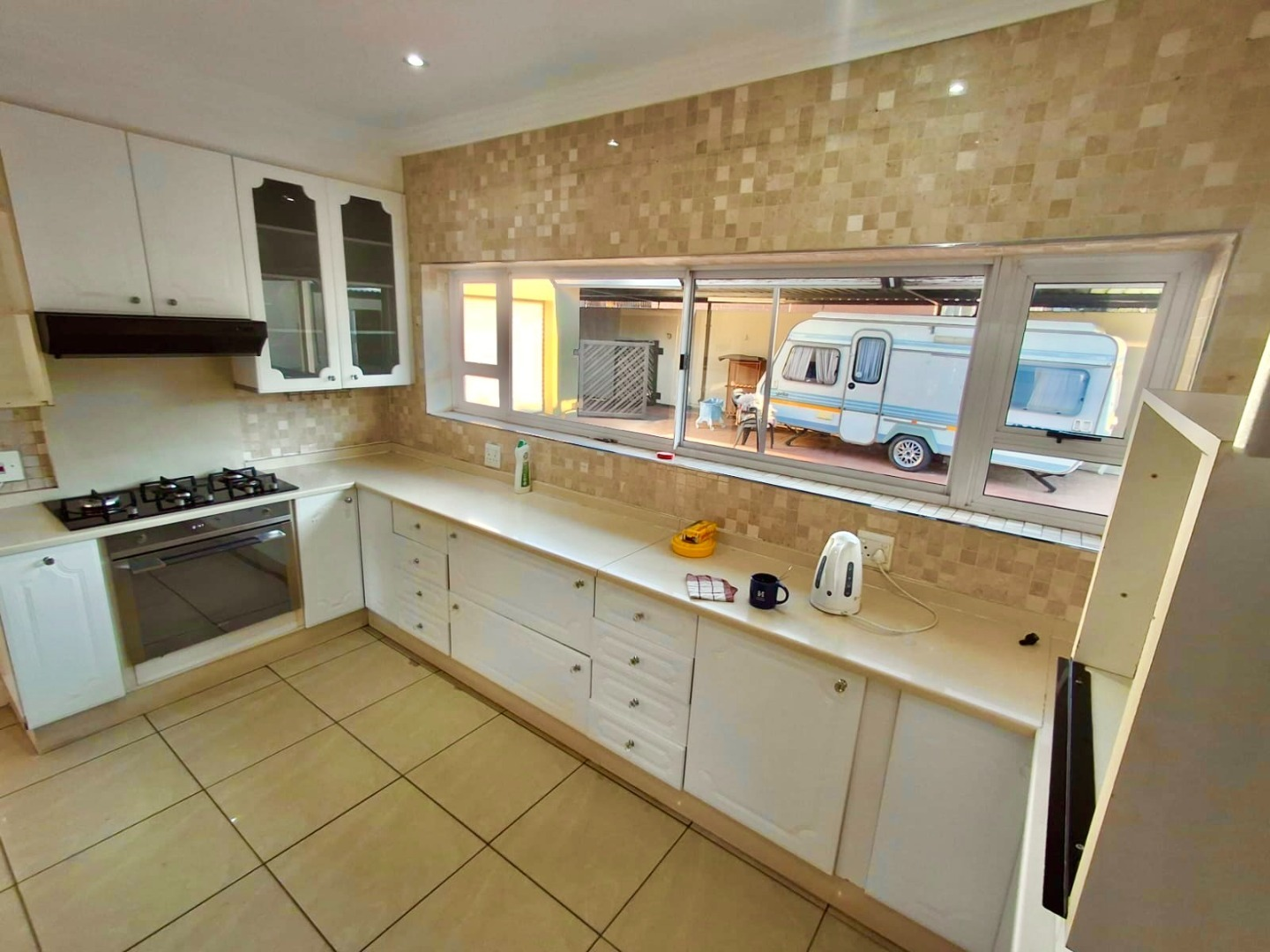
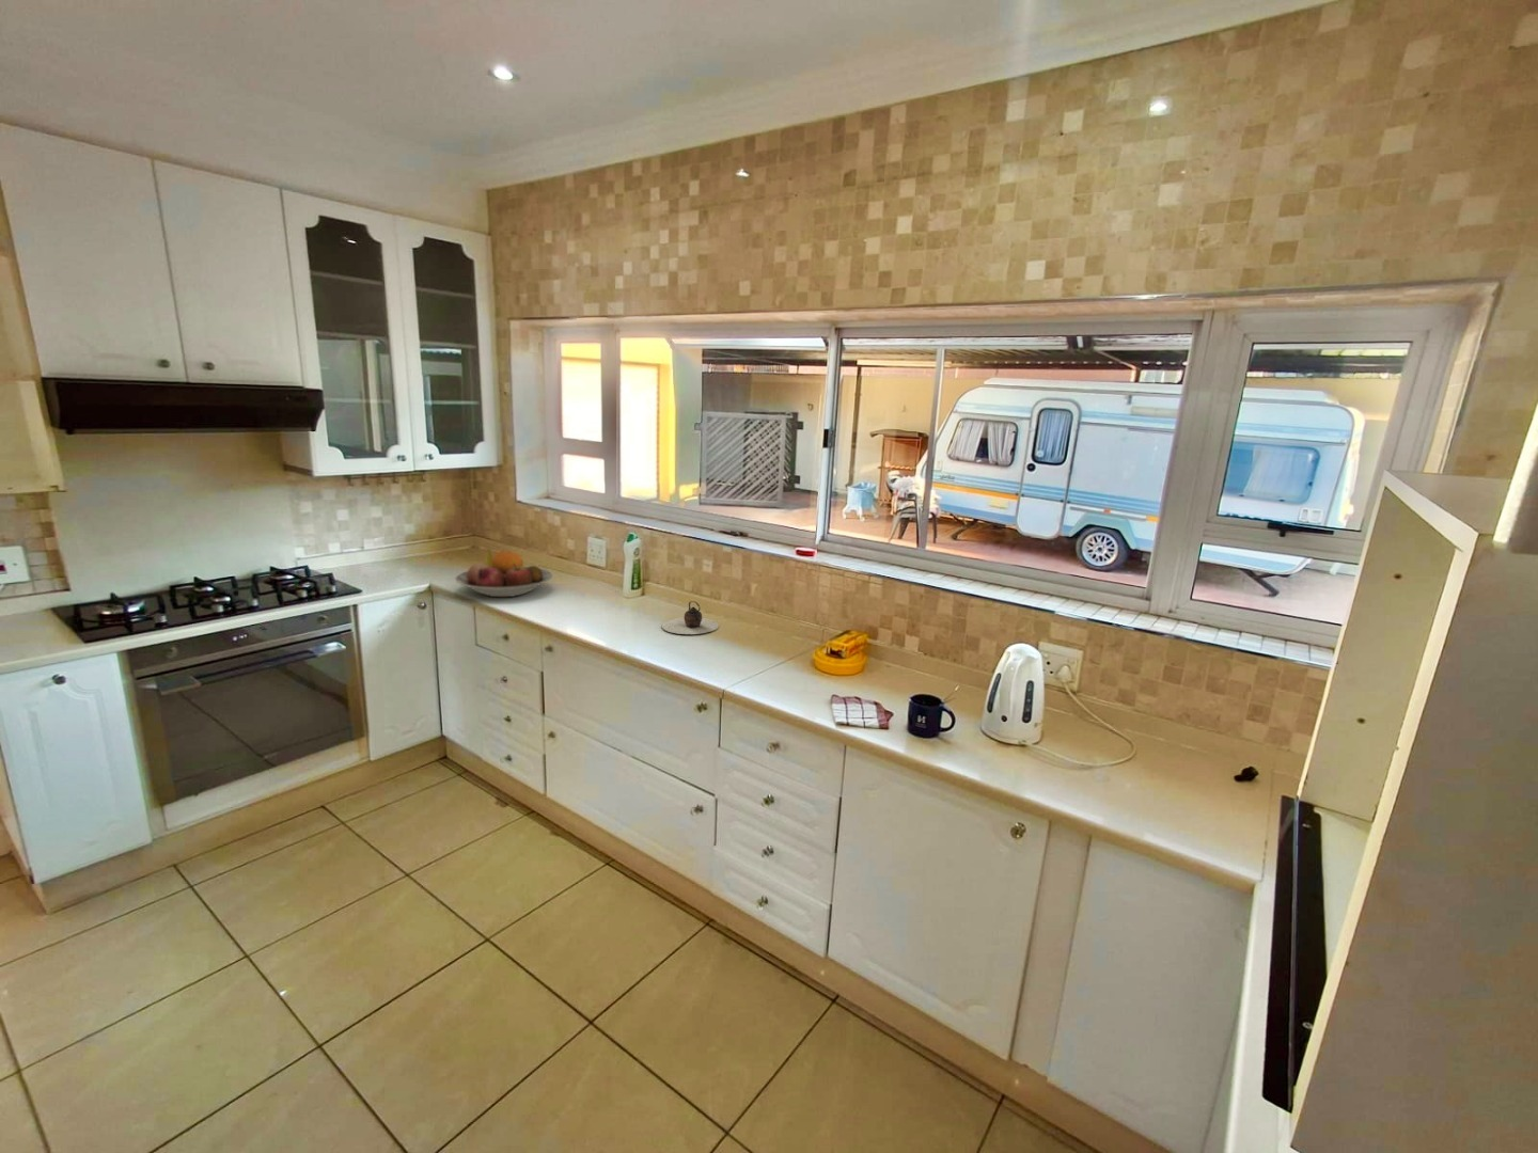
+ fruit bowl (504, 572)
+ teapot (690, 613)
